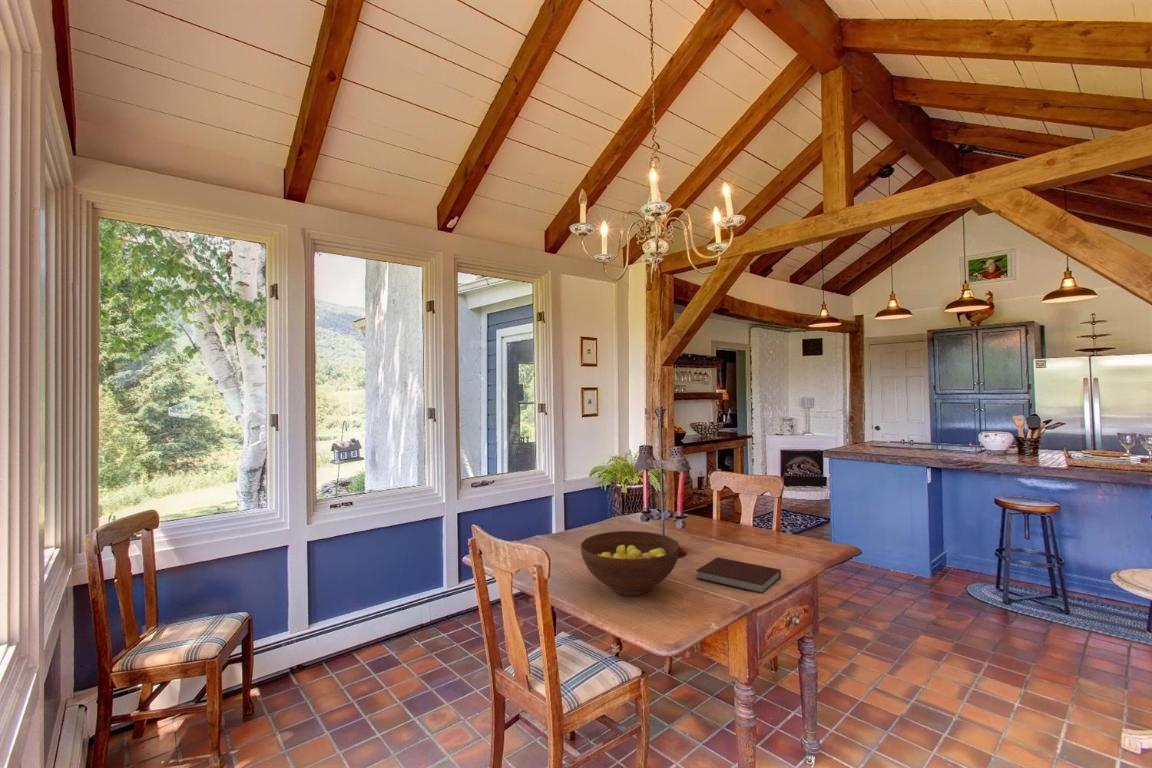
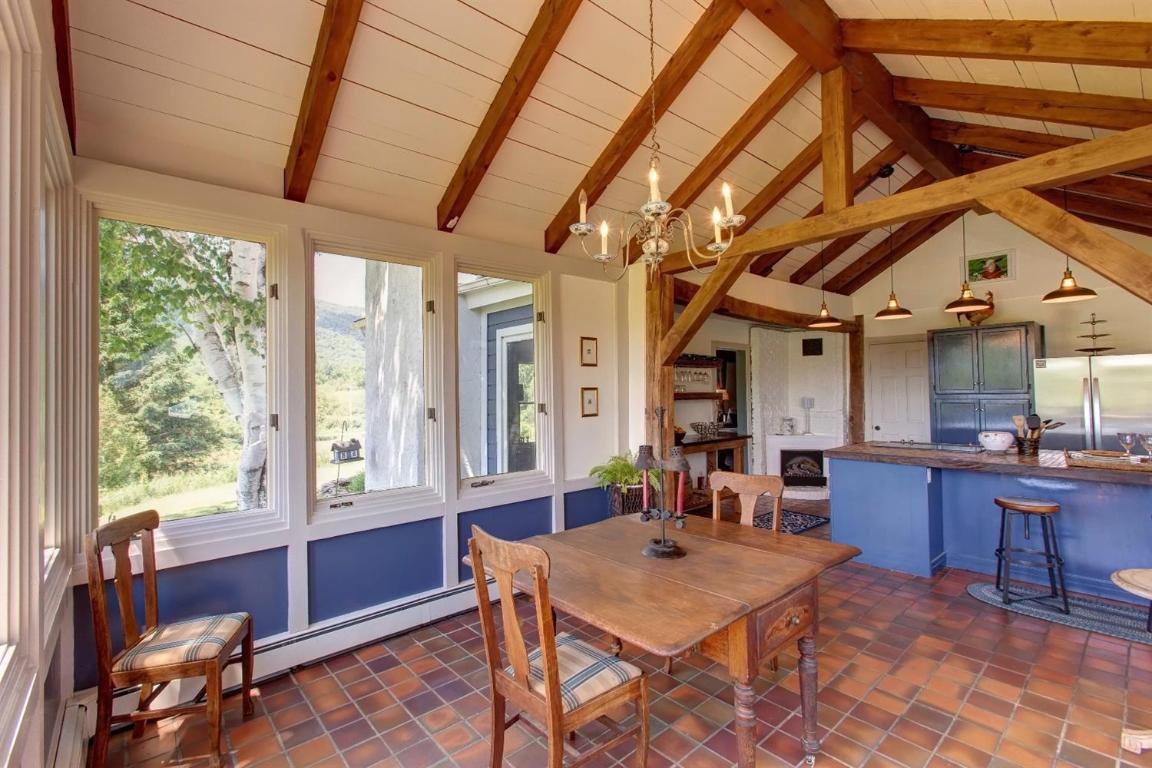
- fruit bowl (629, 566)
- notebook (738, 573)
